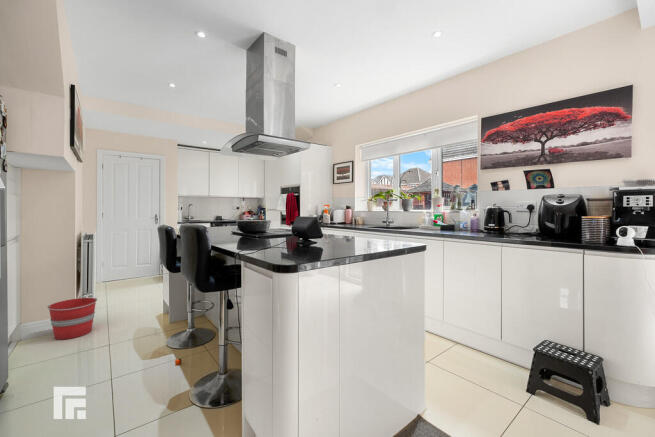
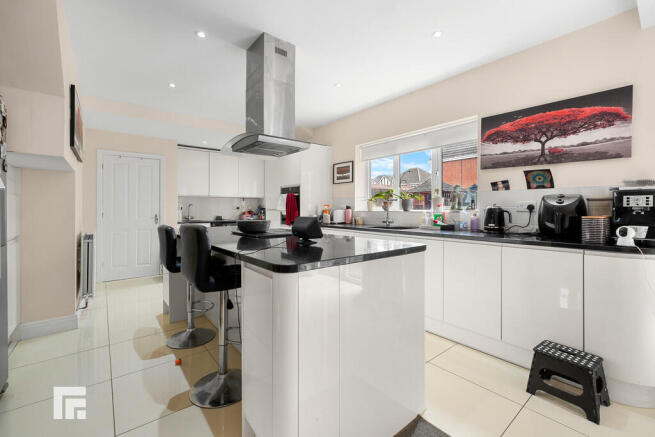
- bucket (73, 317)
